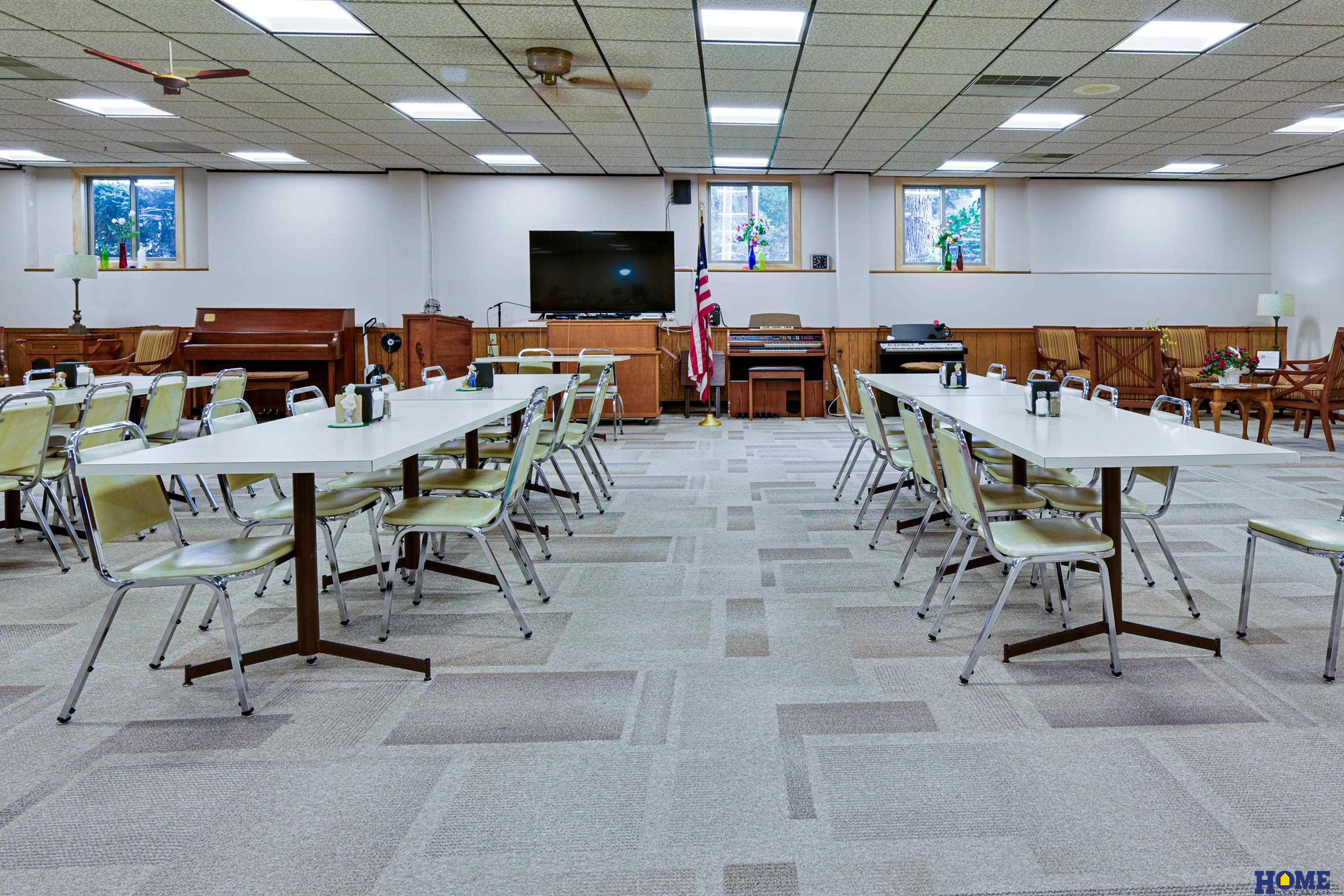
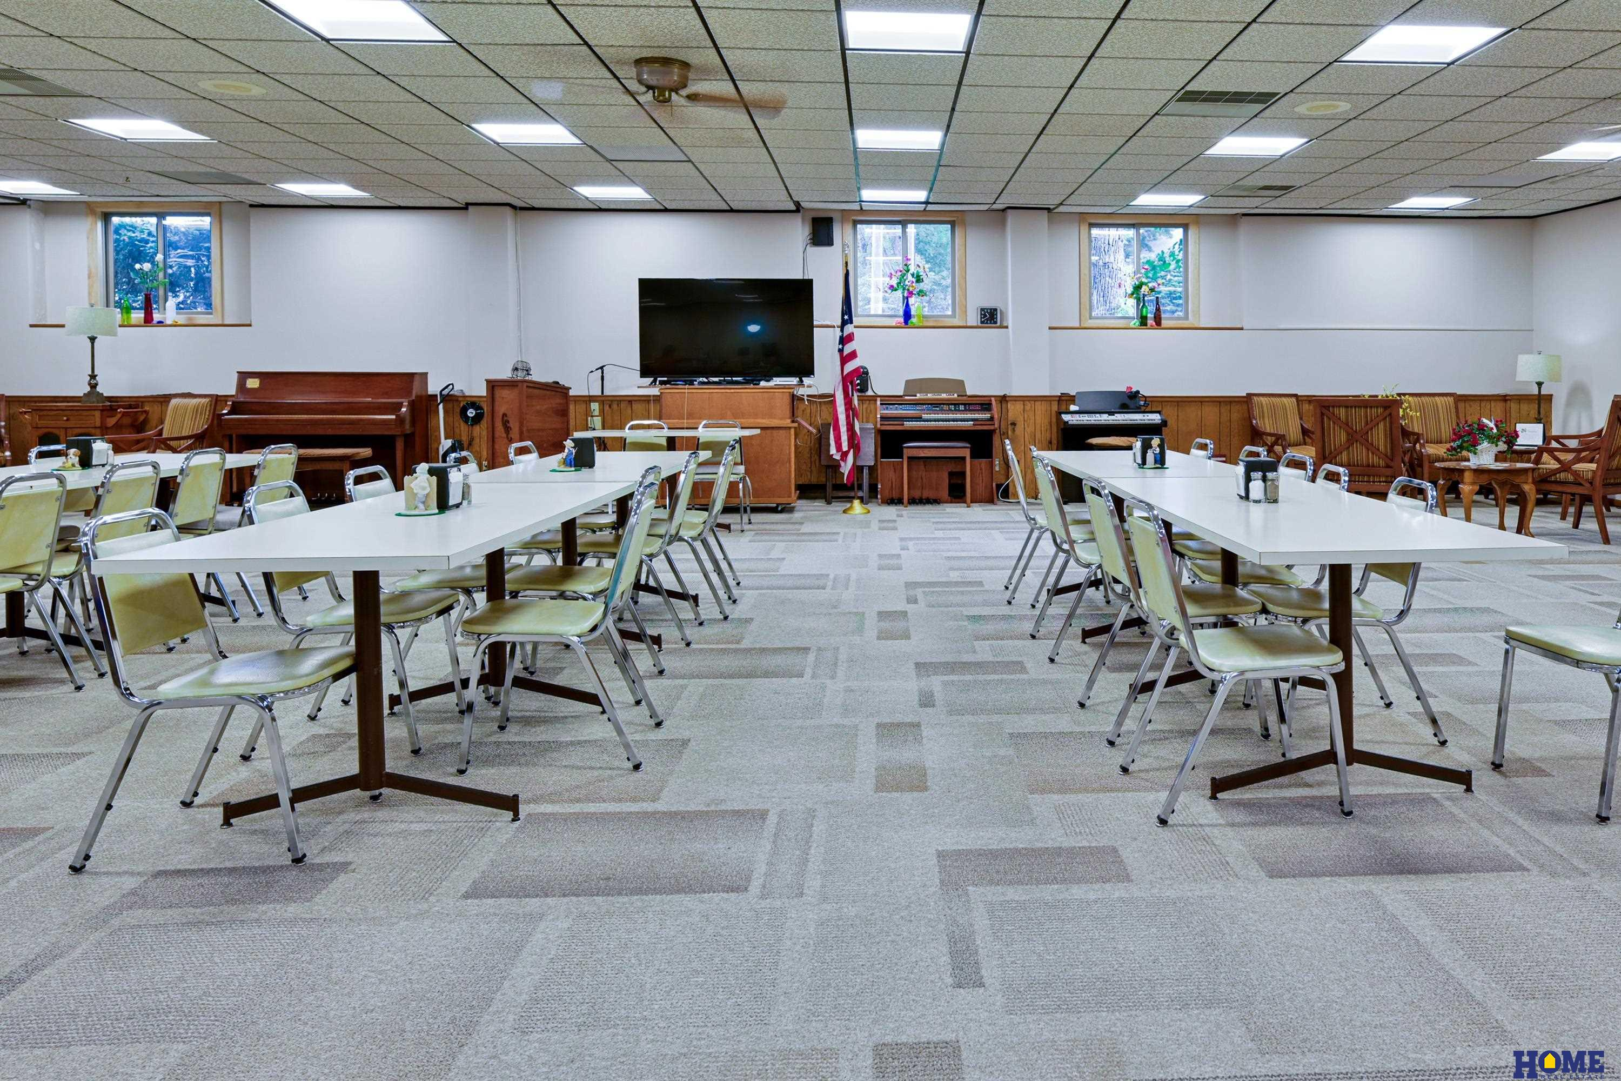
- ceiling fan (170, 69)
